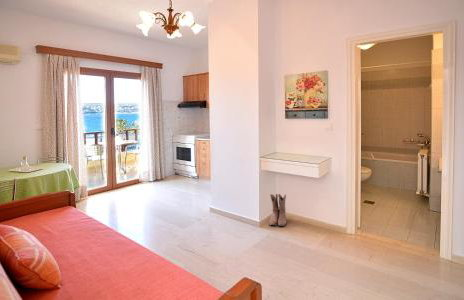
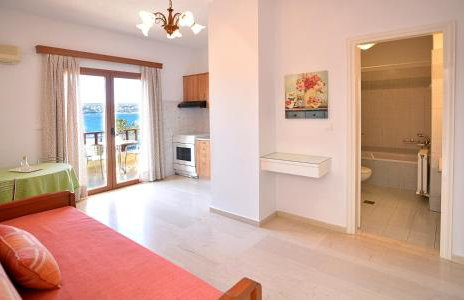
- boots (278, 208)
